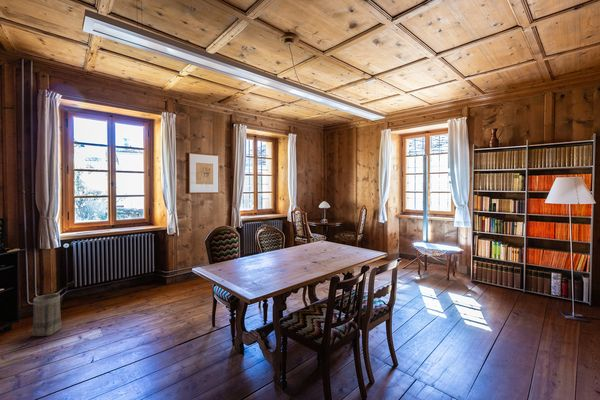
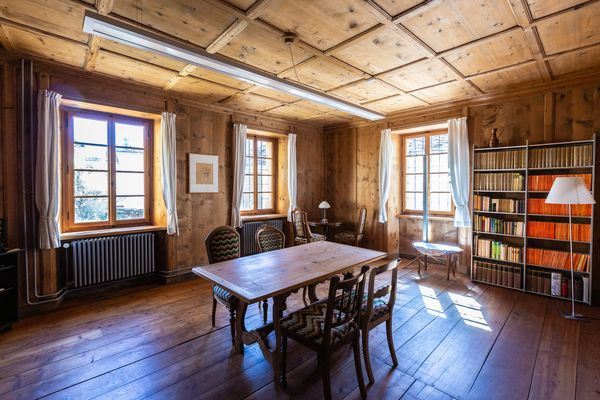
- basket (47, 314)
